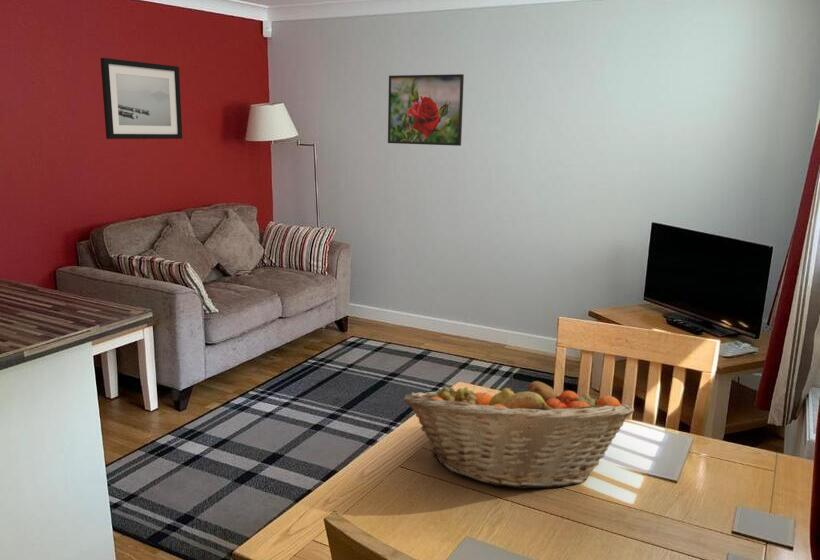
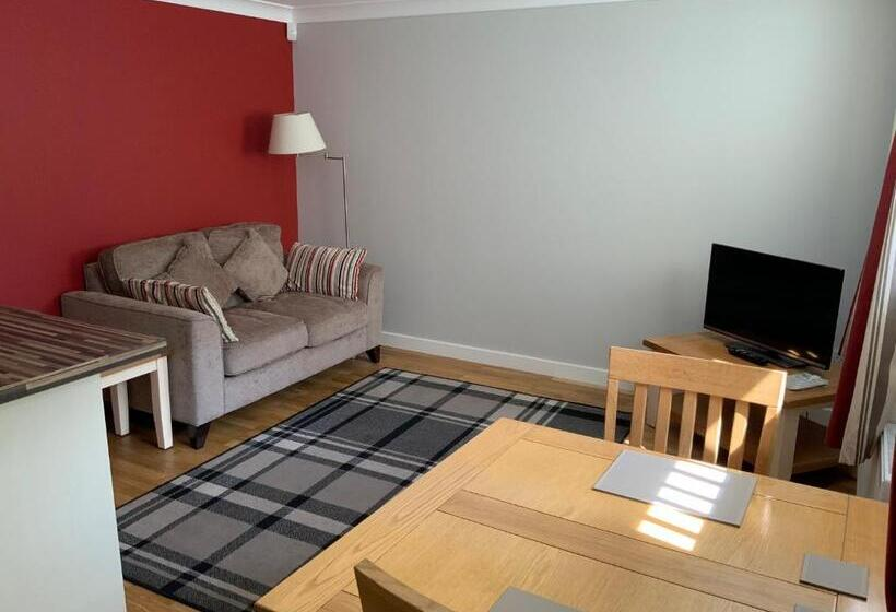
- wall art (144, 101)
- fruit basket (515, 419)
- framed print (424, 110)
